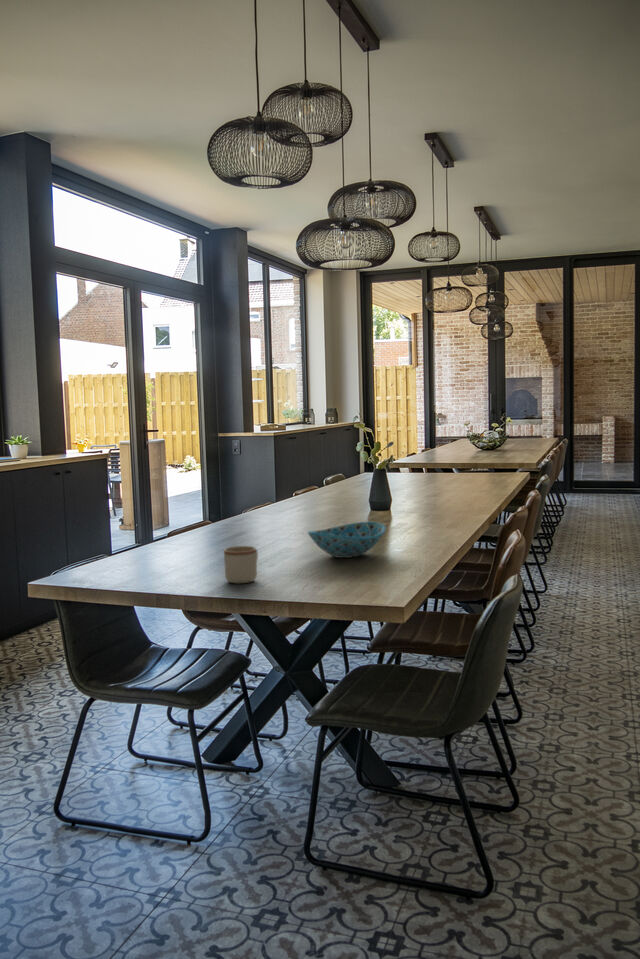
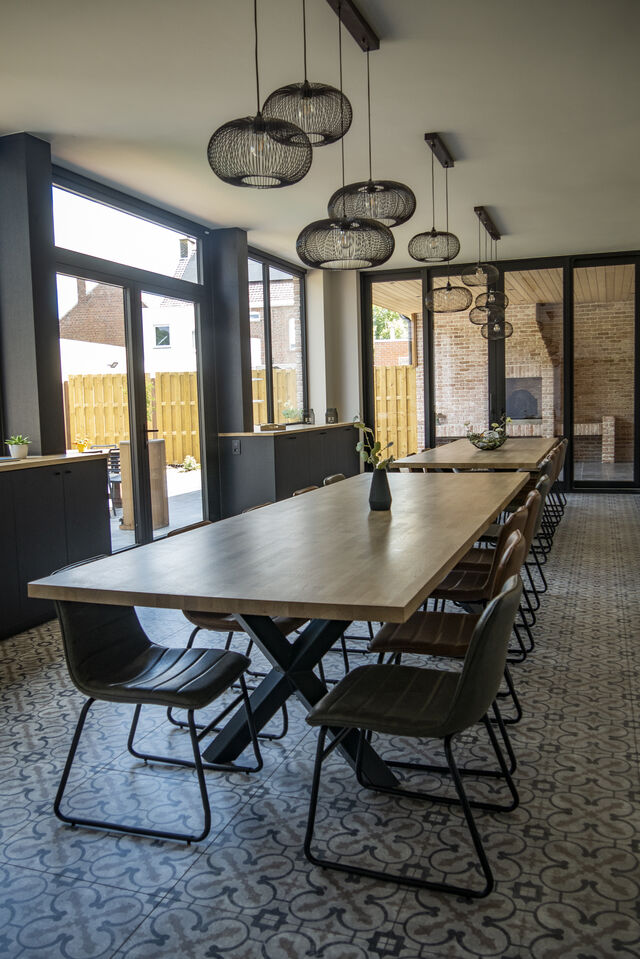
- mug (243, 563)
- bowl (347, 541)
